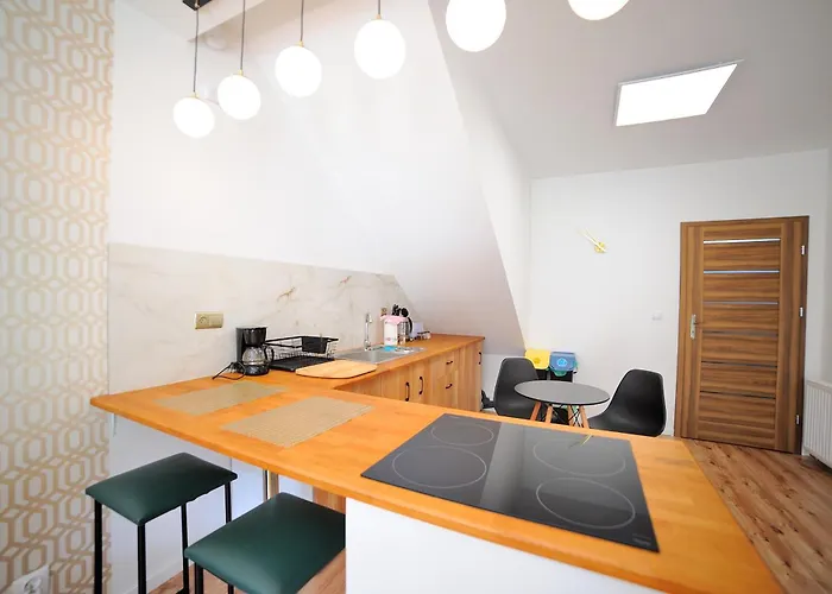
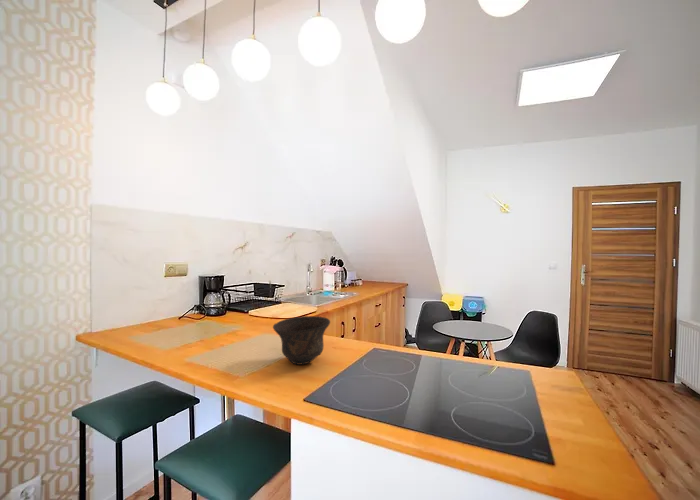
+ bowl (301, 340)
